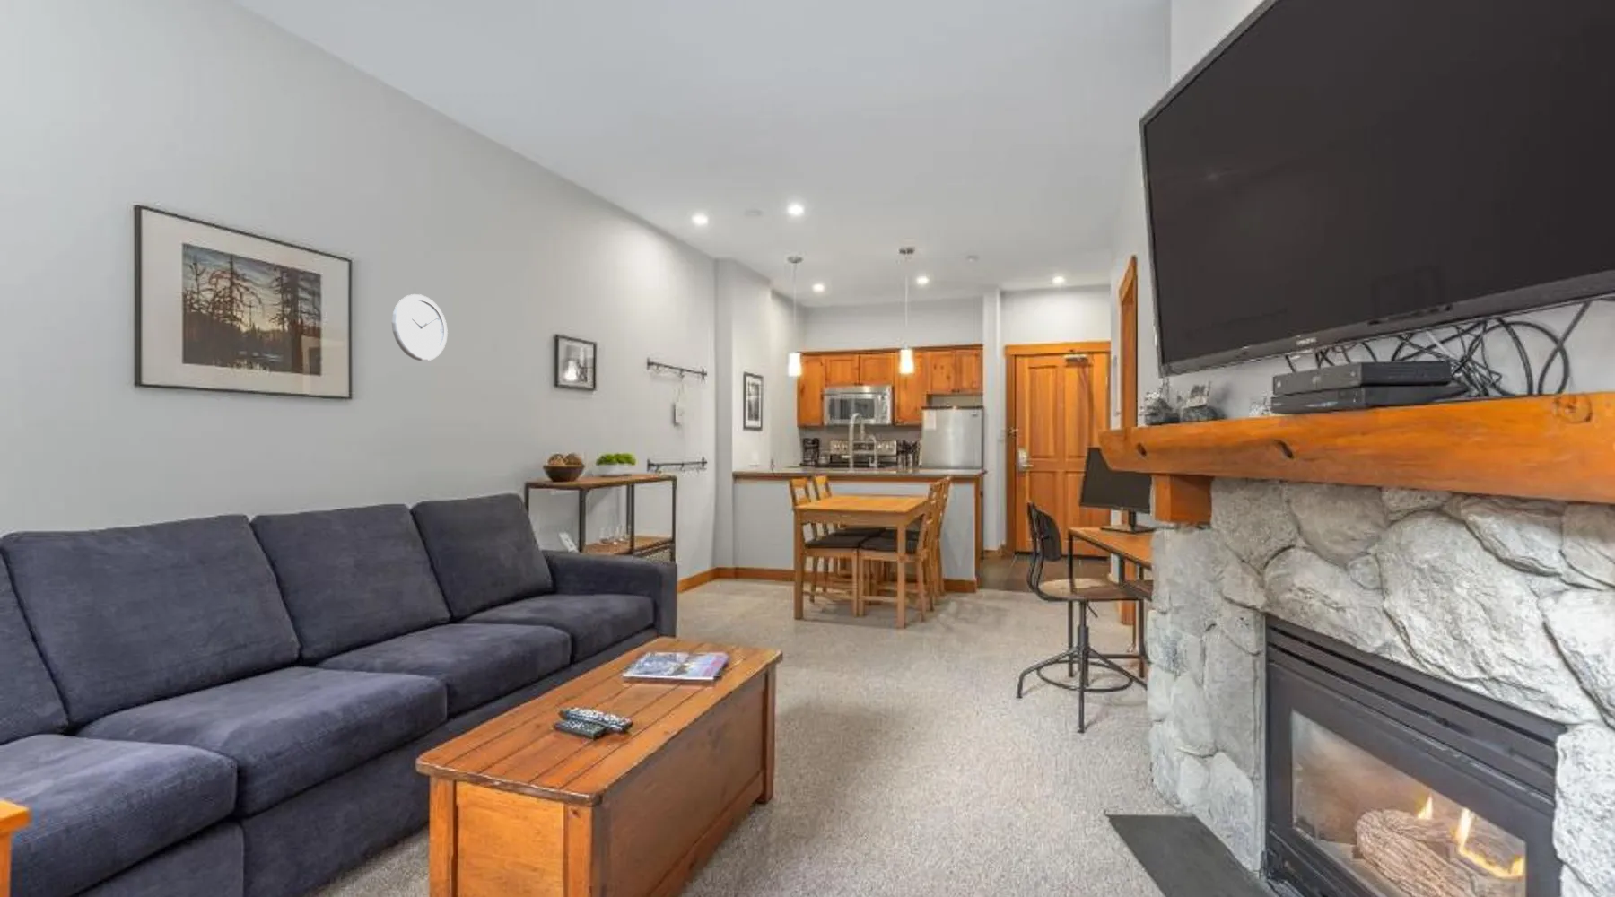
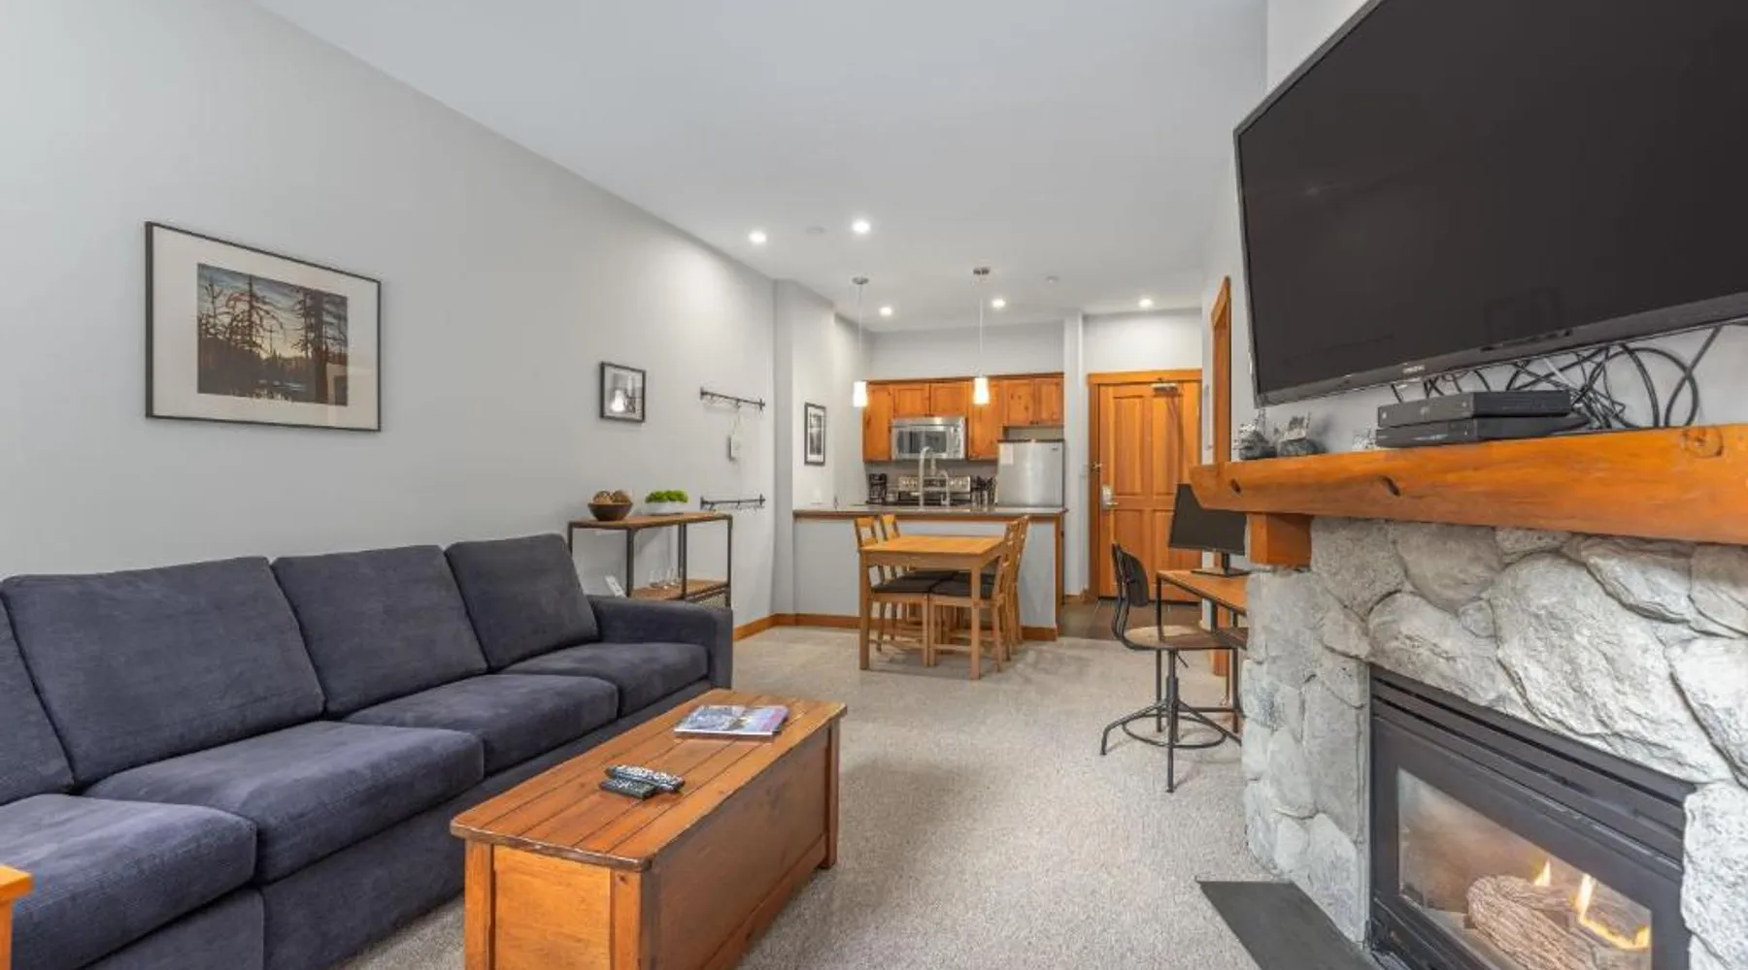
- wall clock (422, 327)
